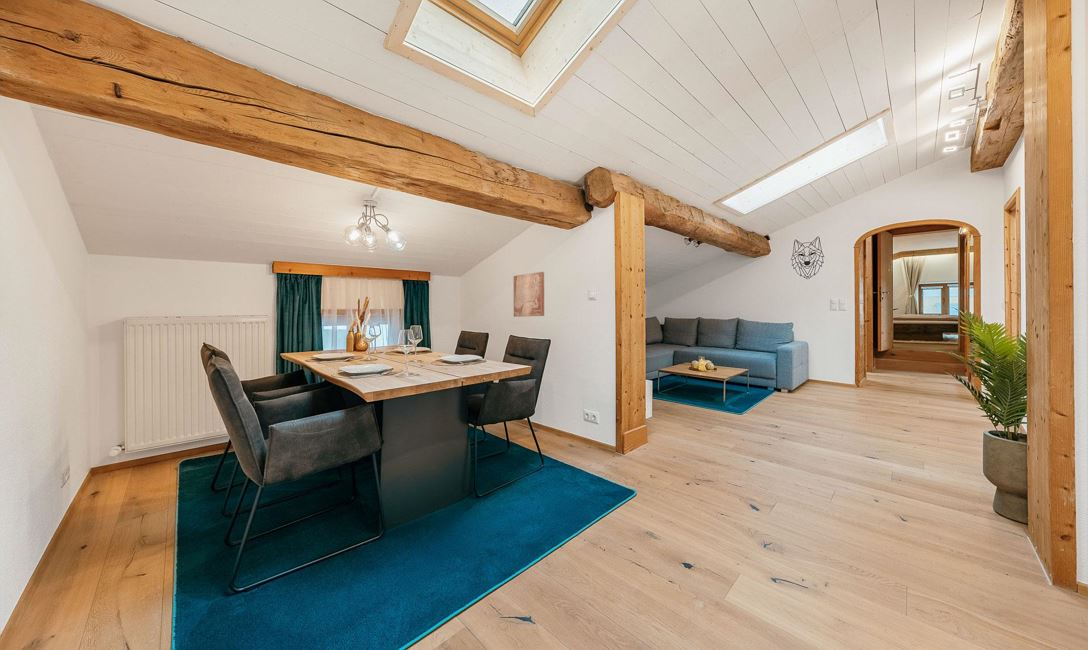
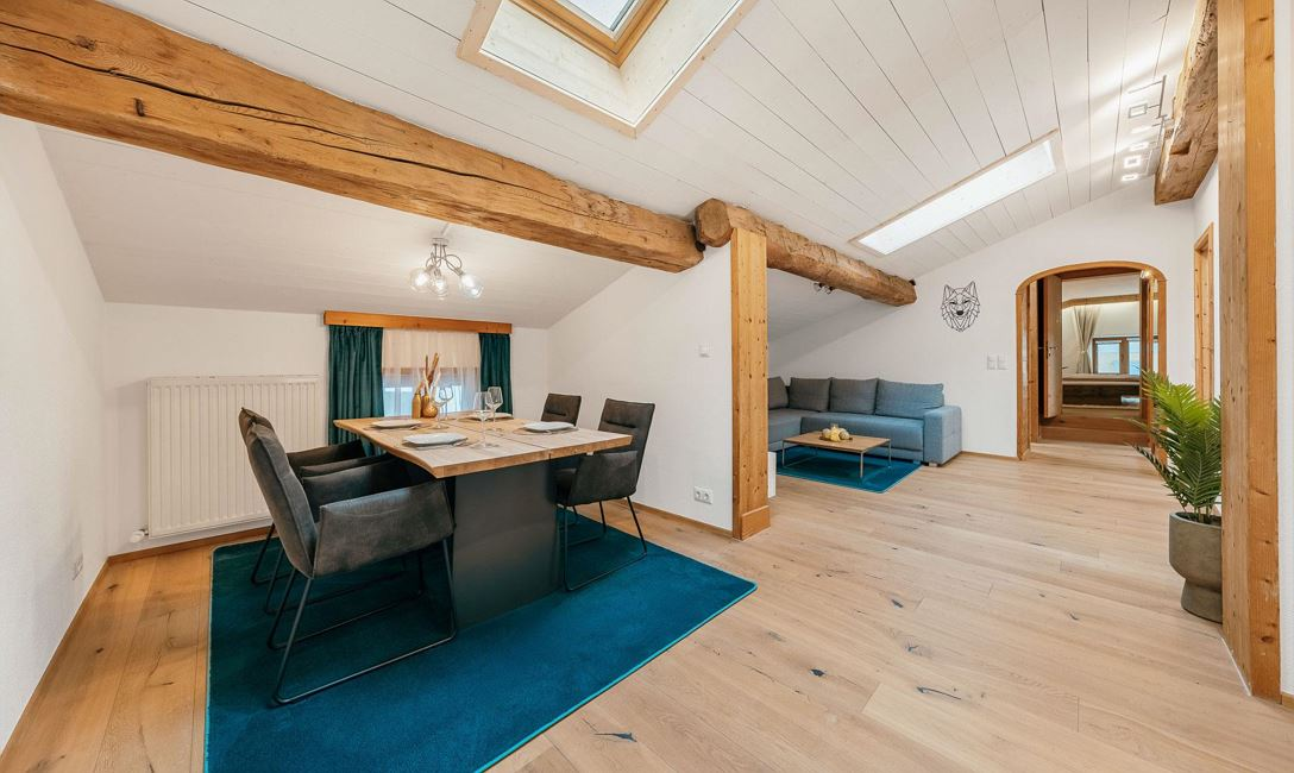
- wall art (528, 295)
